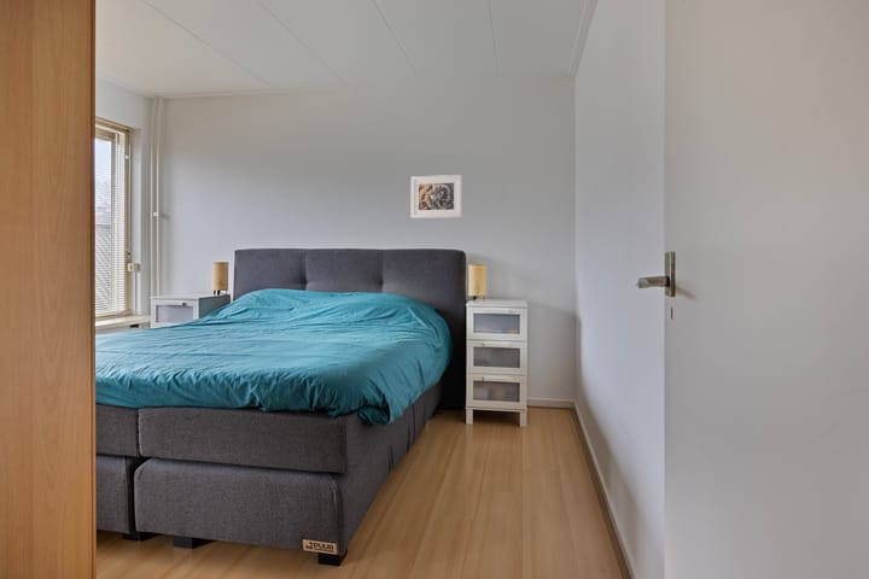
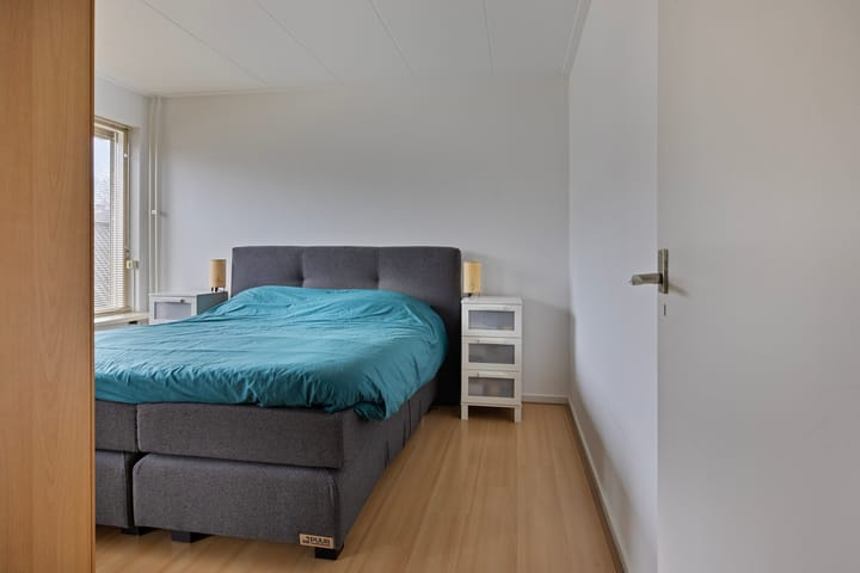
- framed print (436, 197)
